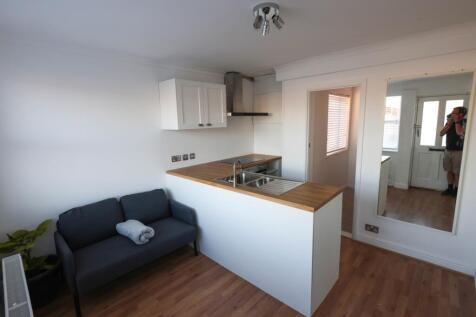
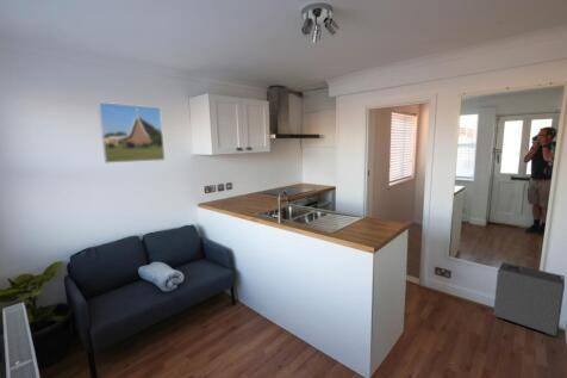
+ speaker (526, 297)
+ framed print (133, 134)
